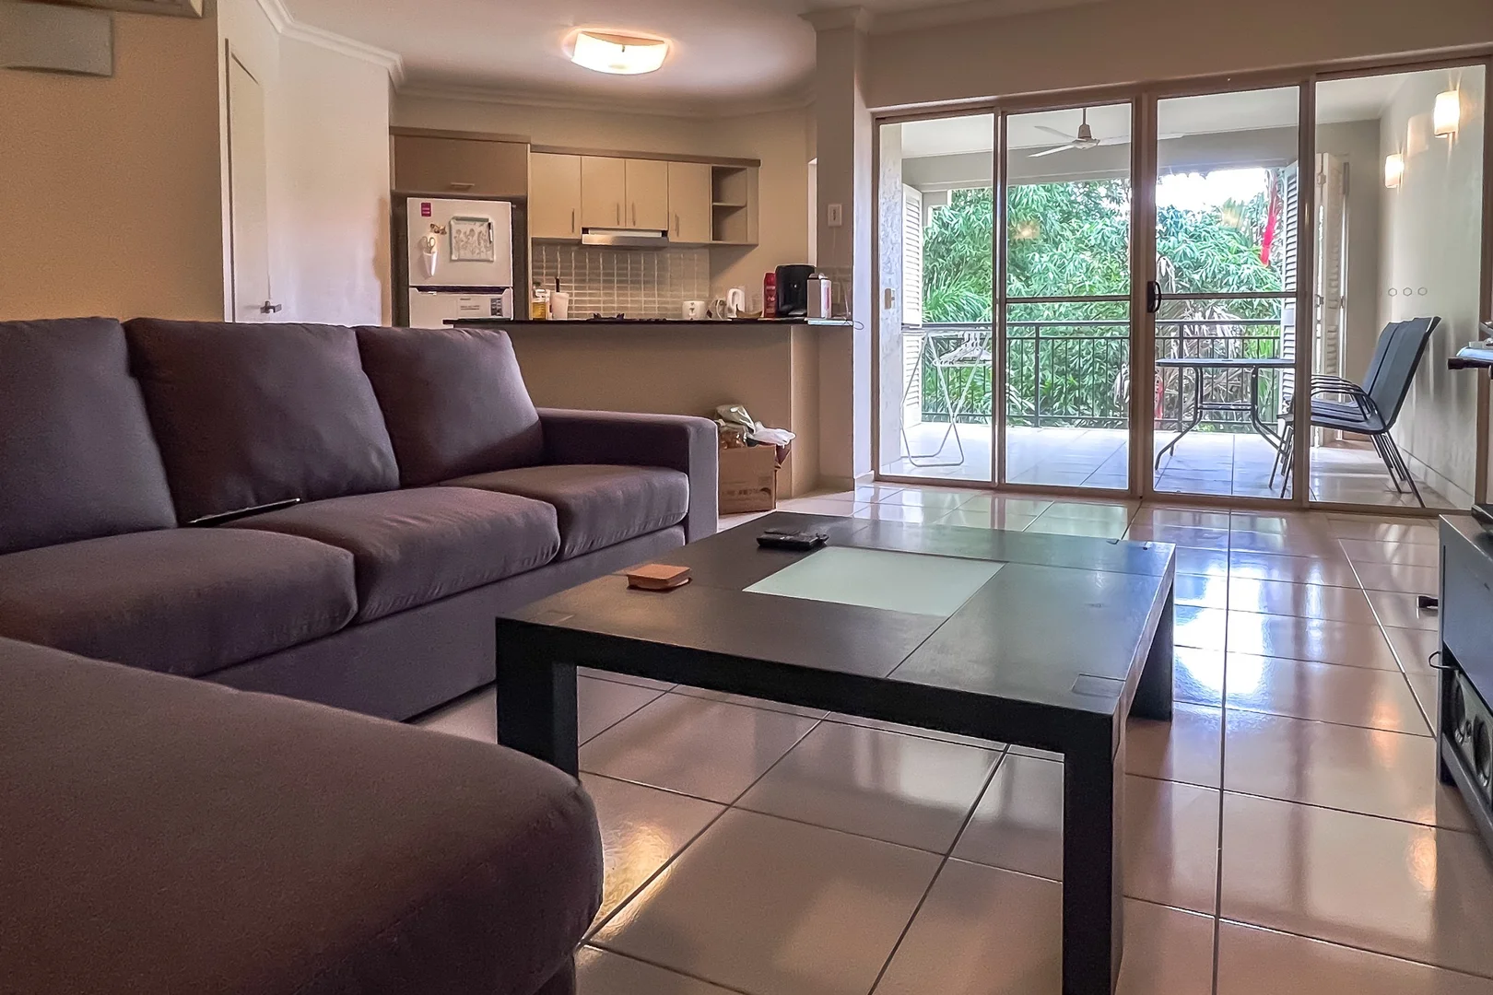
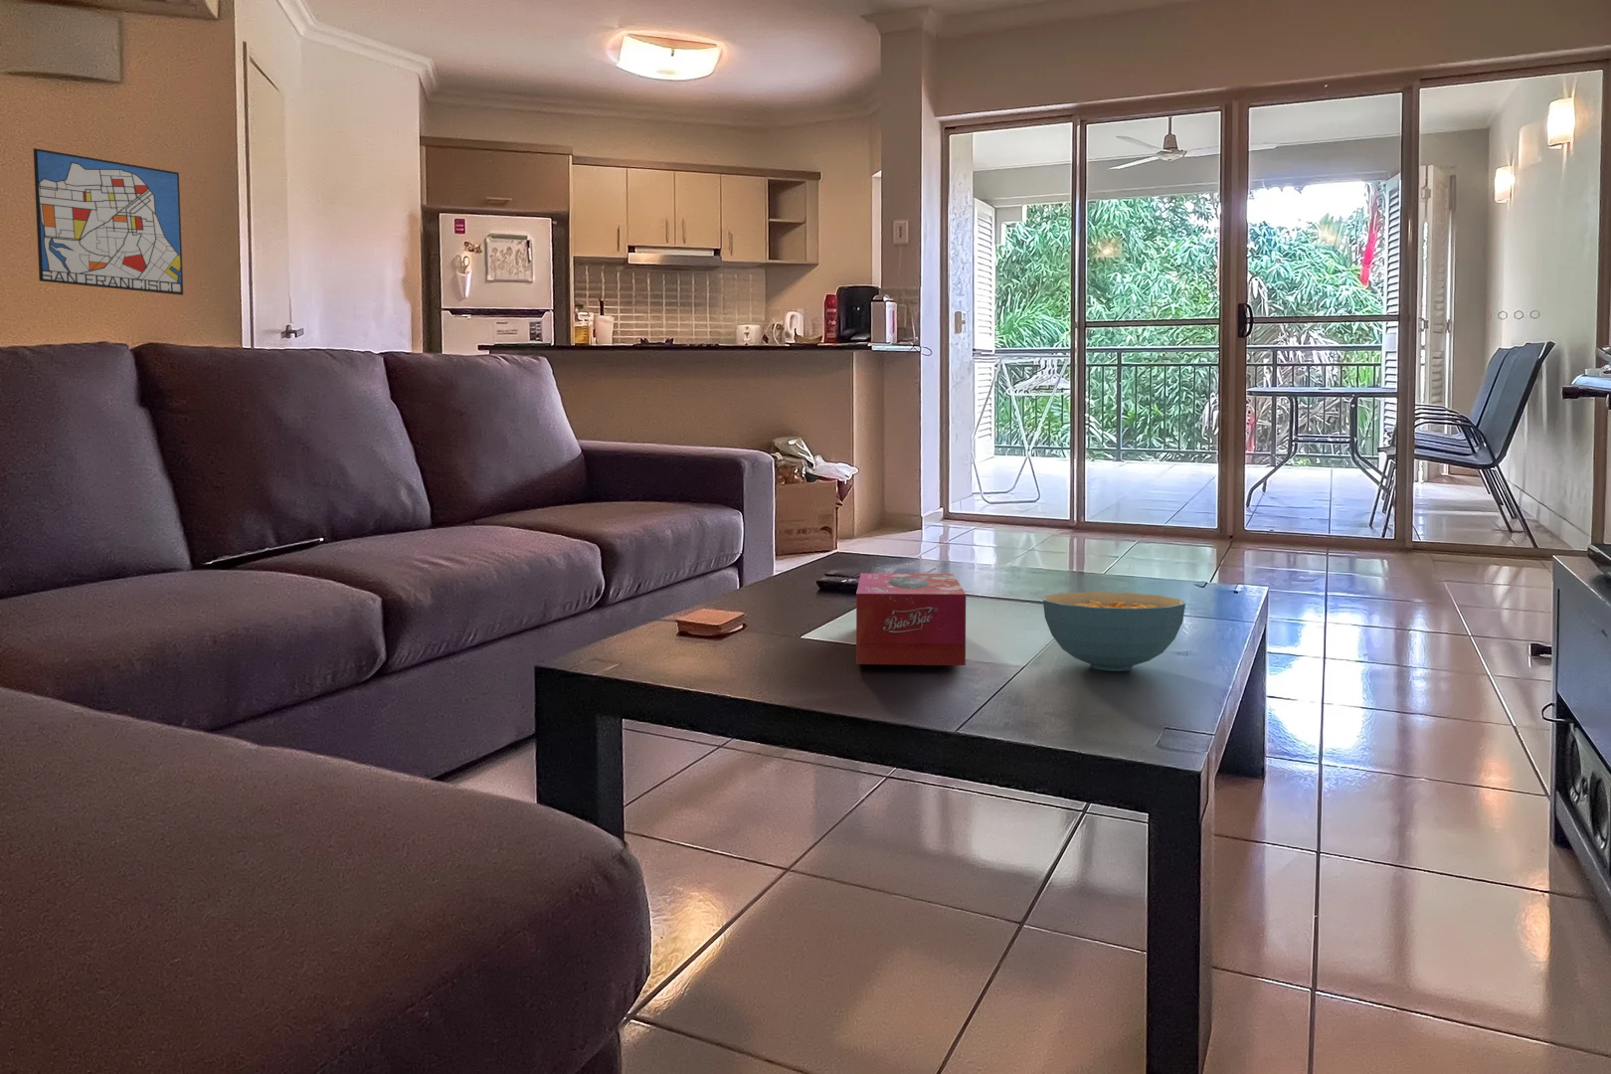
+ tissue box (907, 615)
+ wall art (111, 224)
+ cereal bowl (1112, 633)
